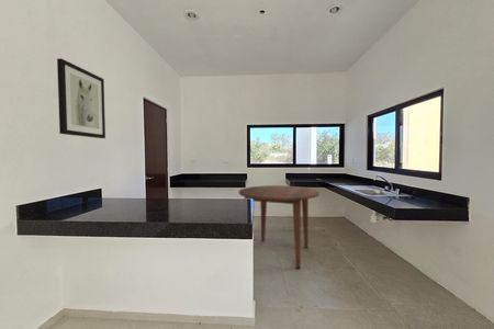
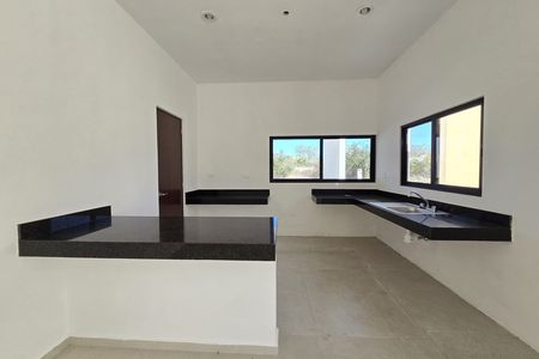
- dining table (265, 222)
- wall art (83, 103)
